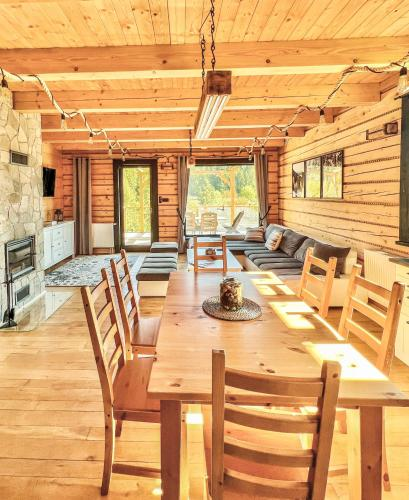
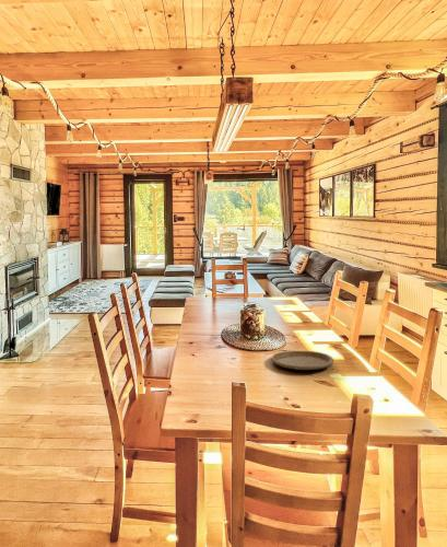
+ plate (302, 360)
